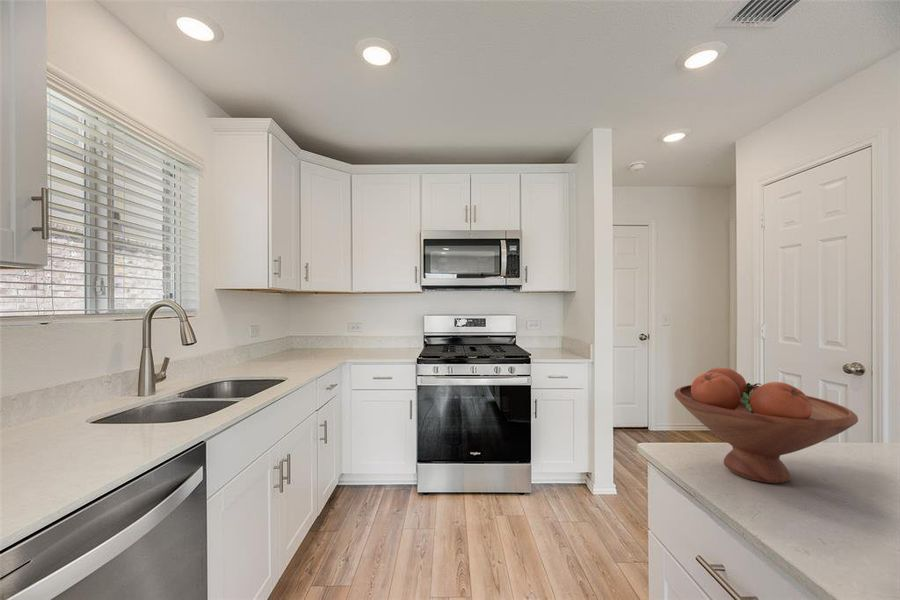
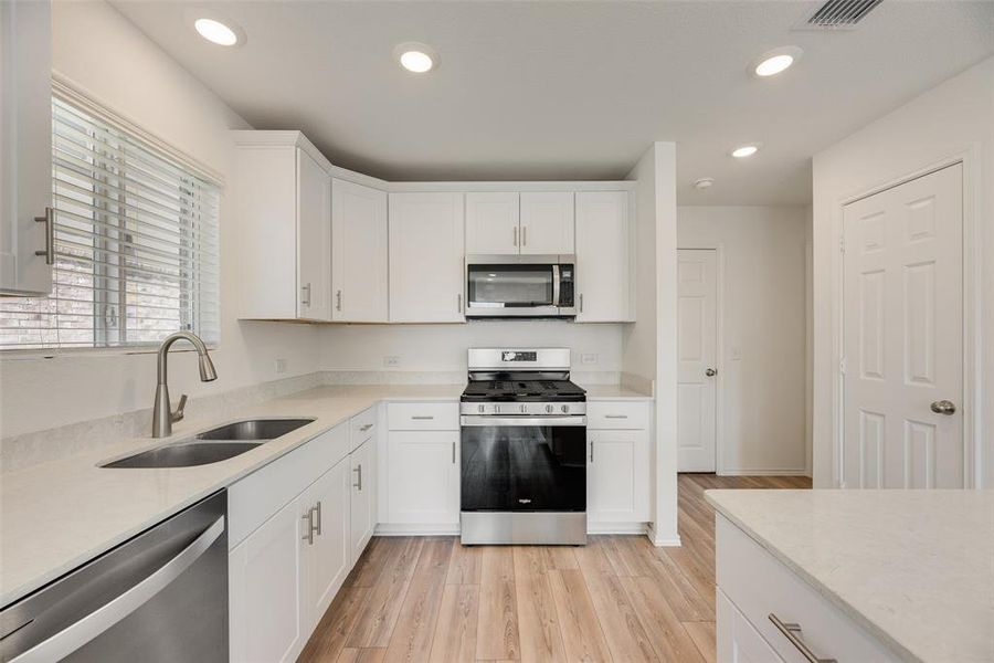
- fruit bowl (755, 421)
